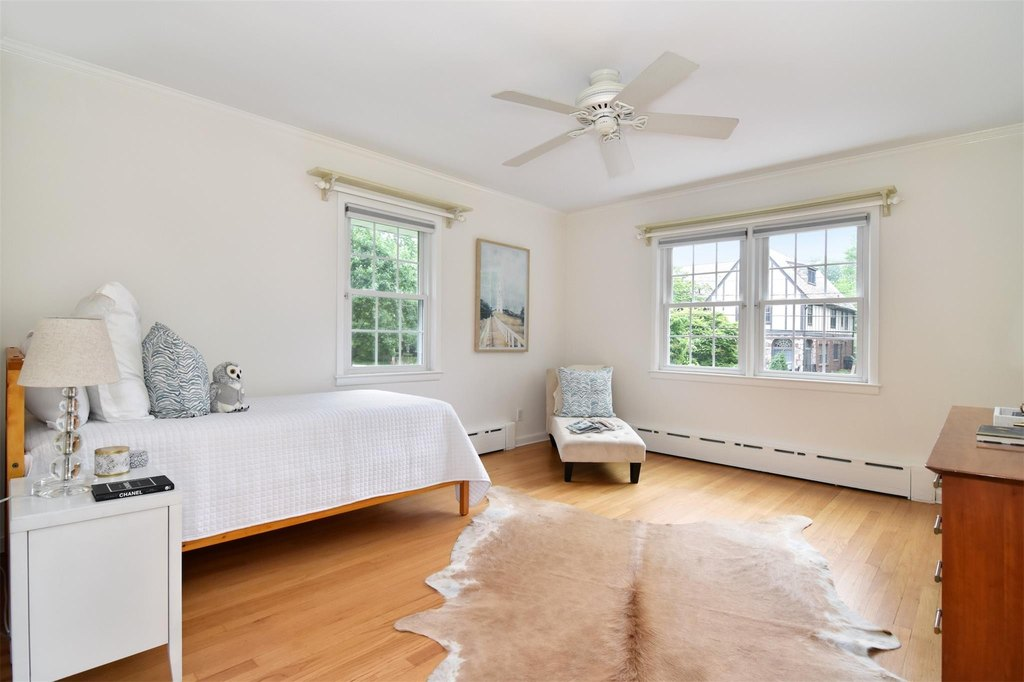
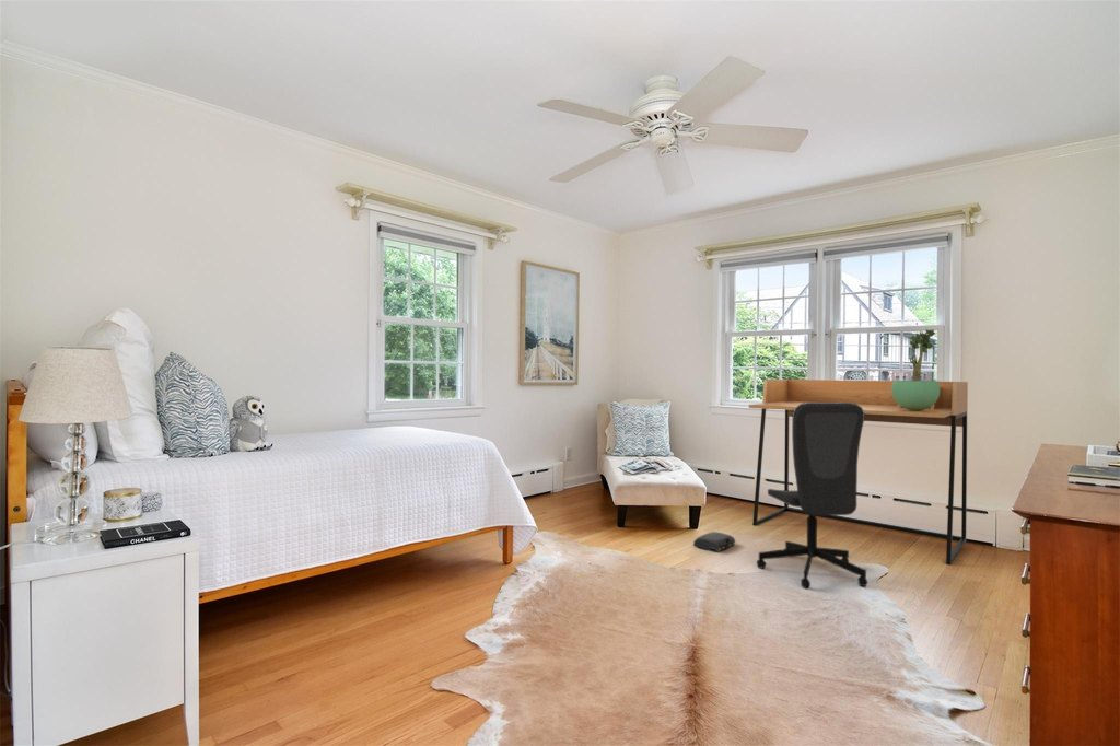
+ potted plant (915, 369)
+ desk (864, 420)
+ bag (714, 540)
+ office chair (814, 487)
